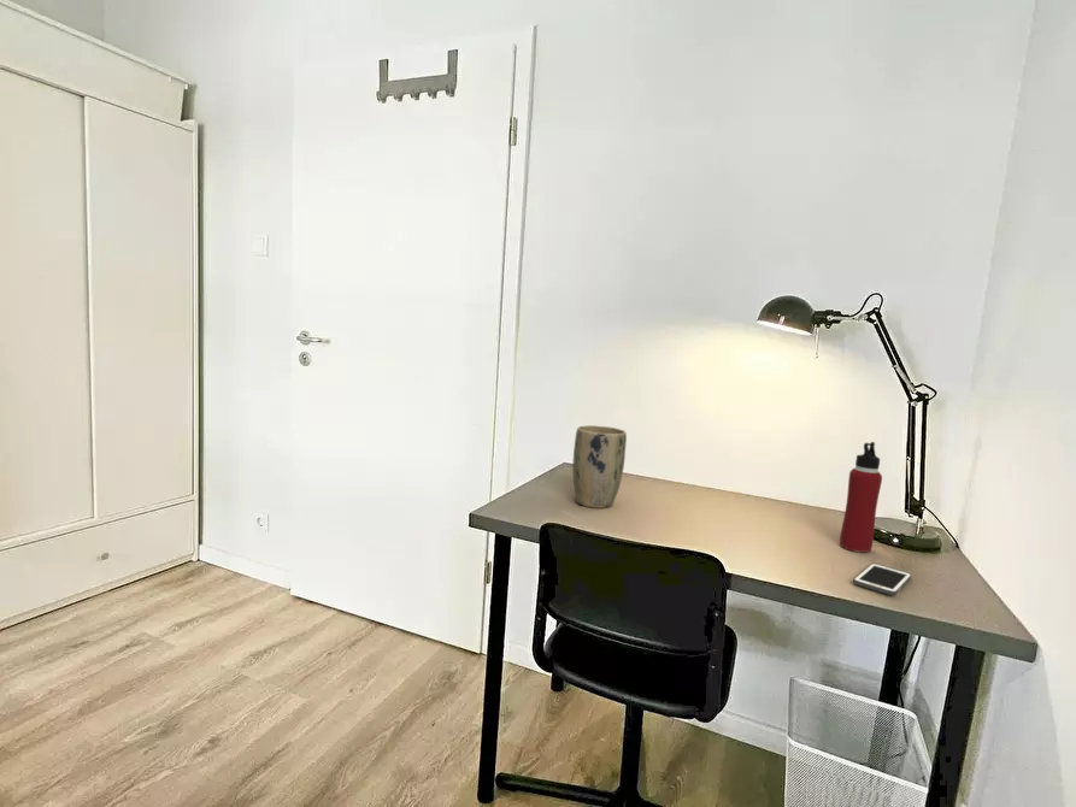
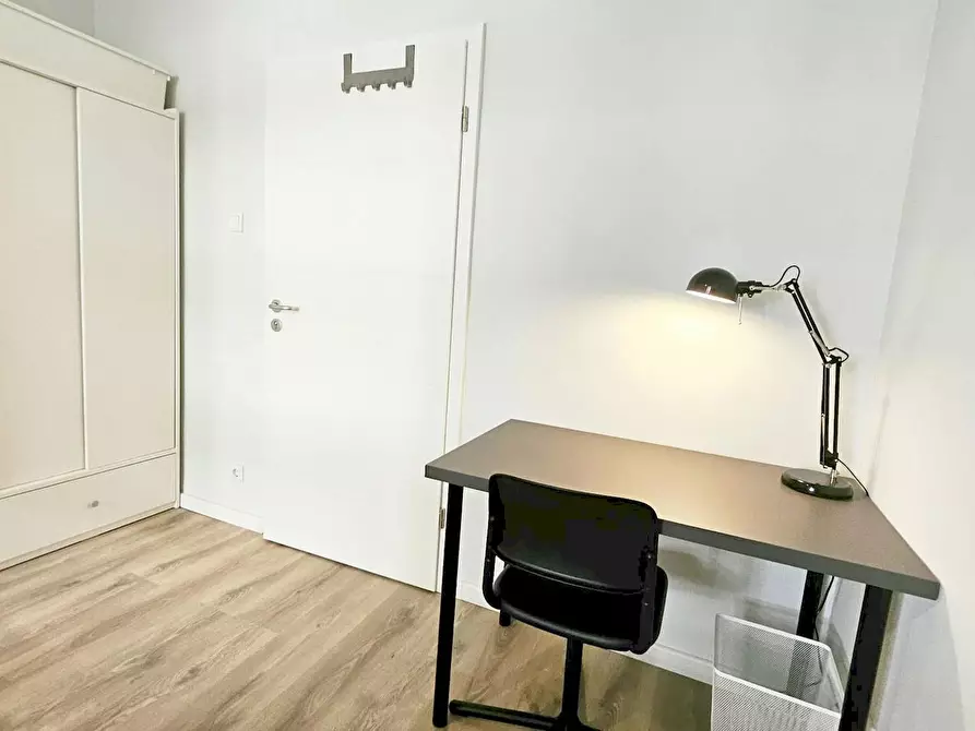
- water bottle (862, 495)
- plant pot (598, 466)
- cell phone (882, 578)
